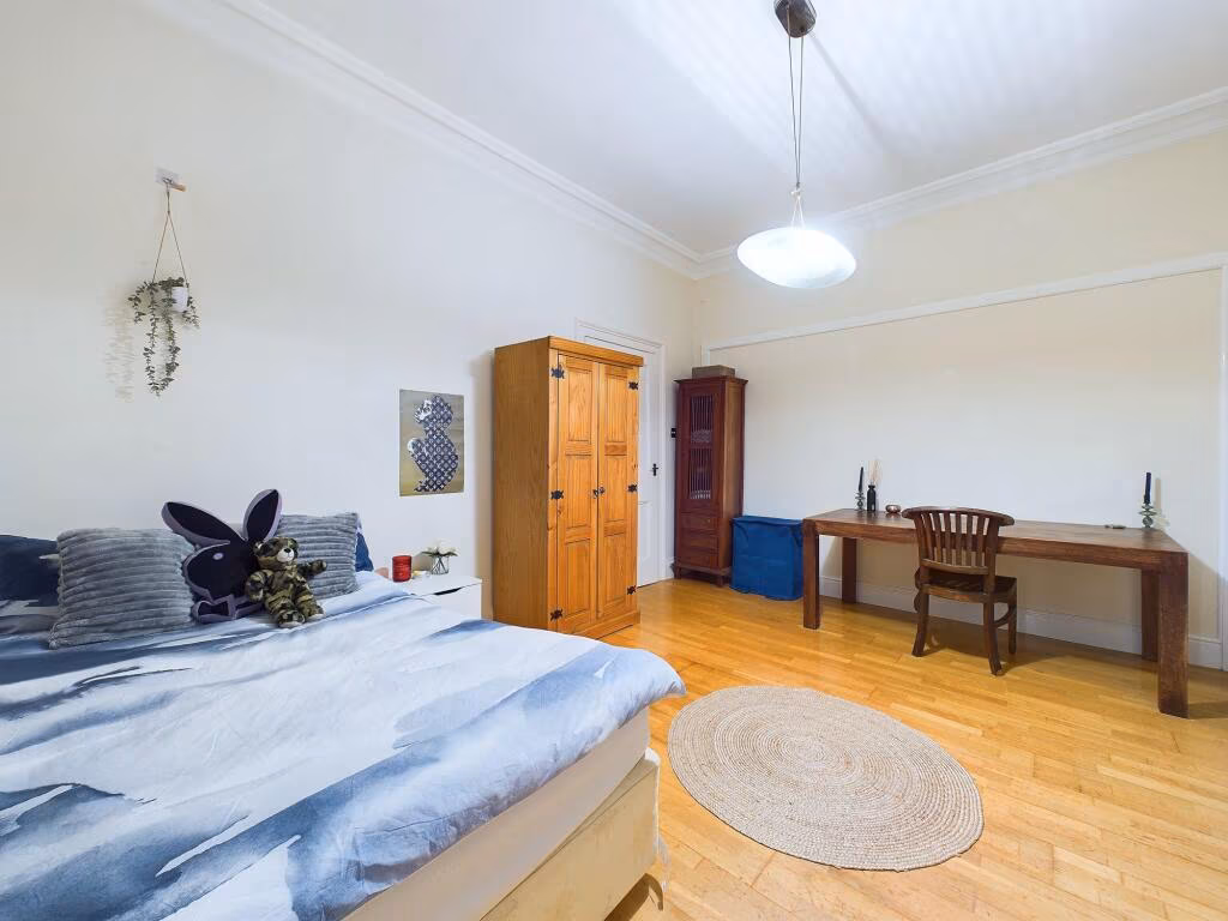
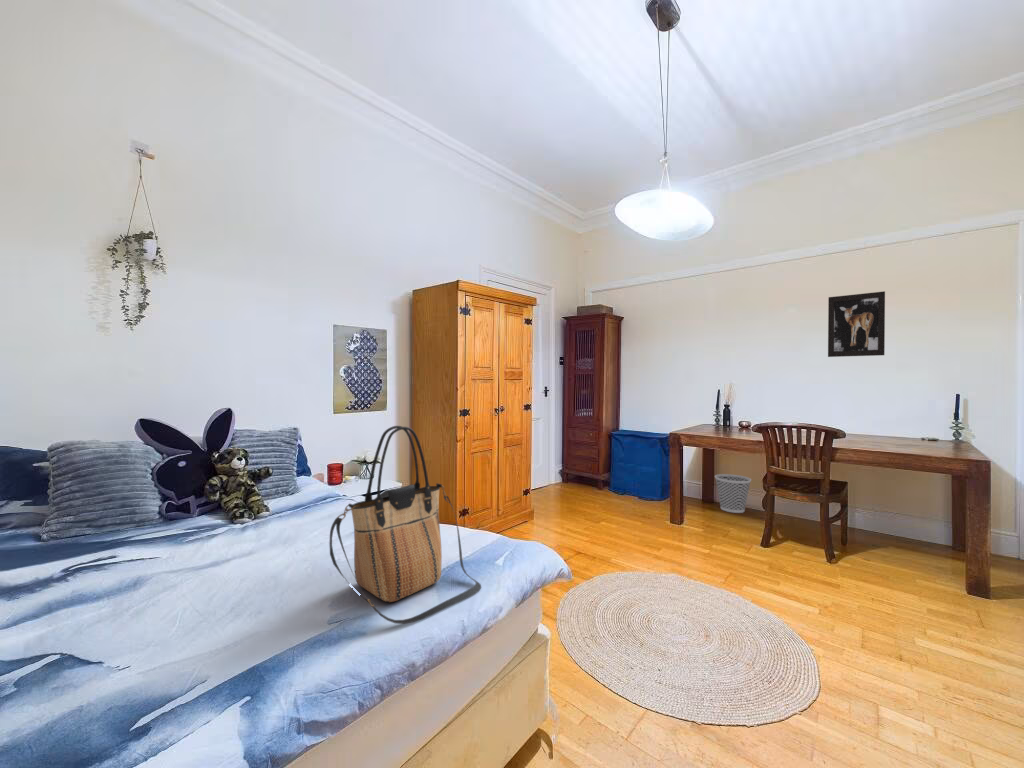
+ tote bag (406, 510)
+ wastebasket (732, 493)
+ wall art (855, 325)
